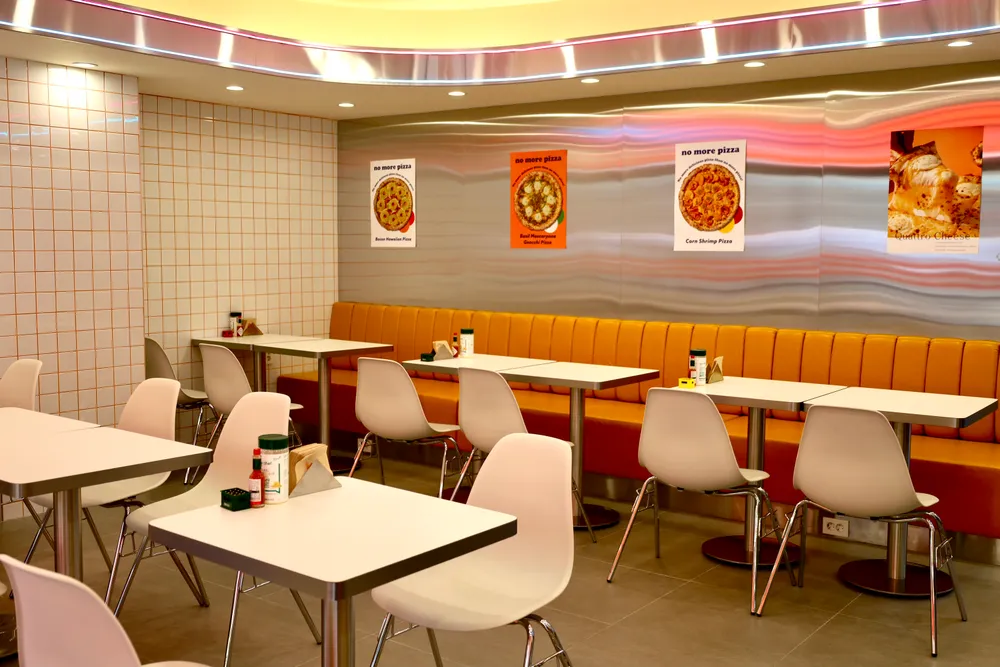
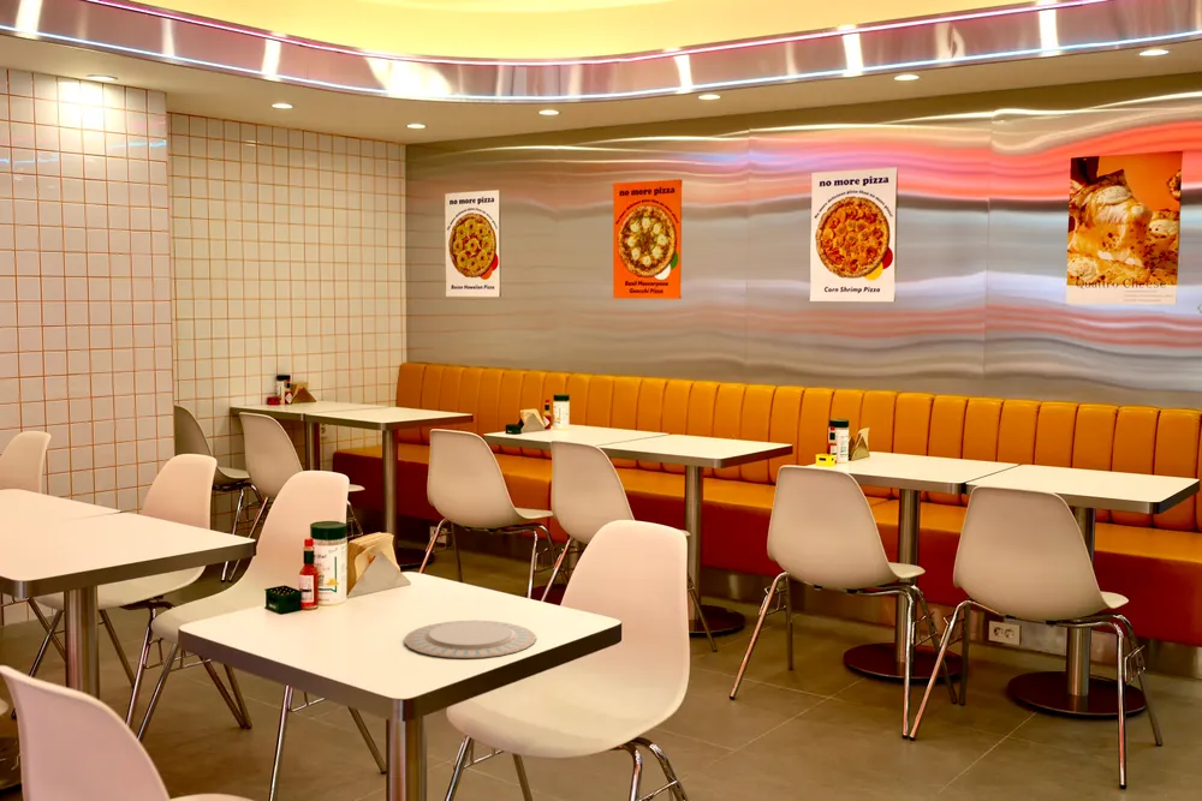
+ chinaware (470, 635)
